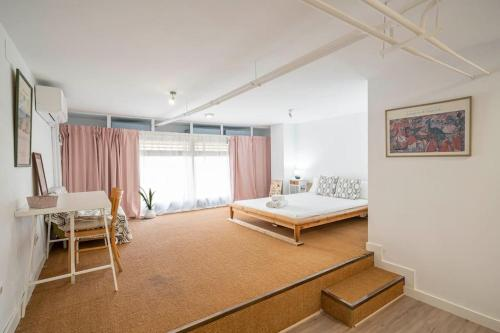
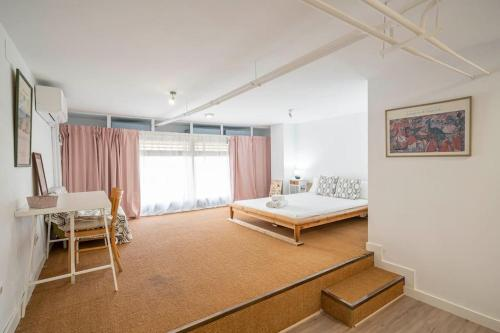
- house plant (148, 201)
